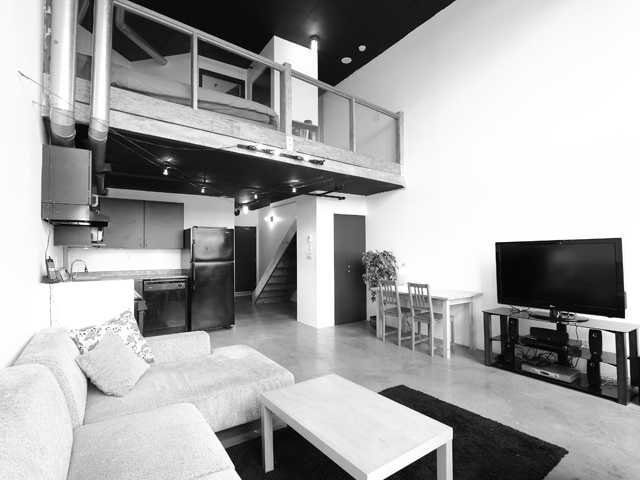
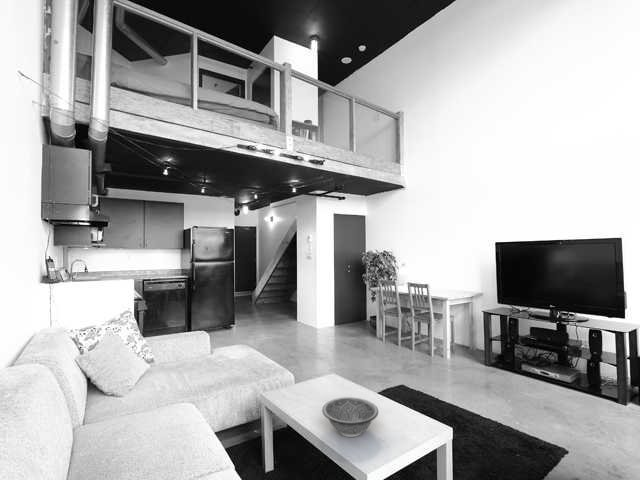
+ decorative bowl (350, 419)
